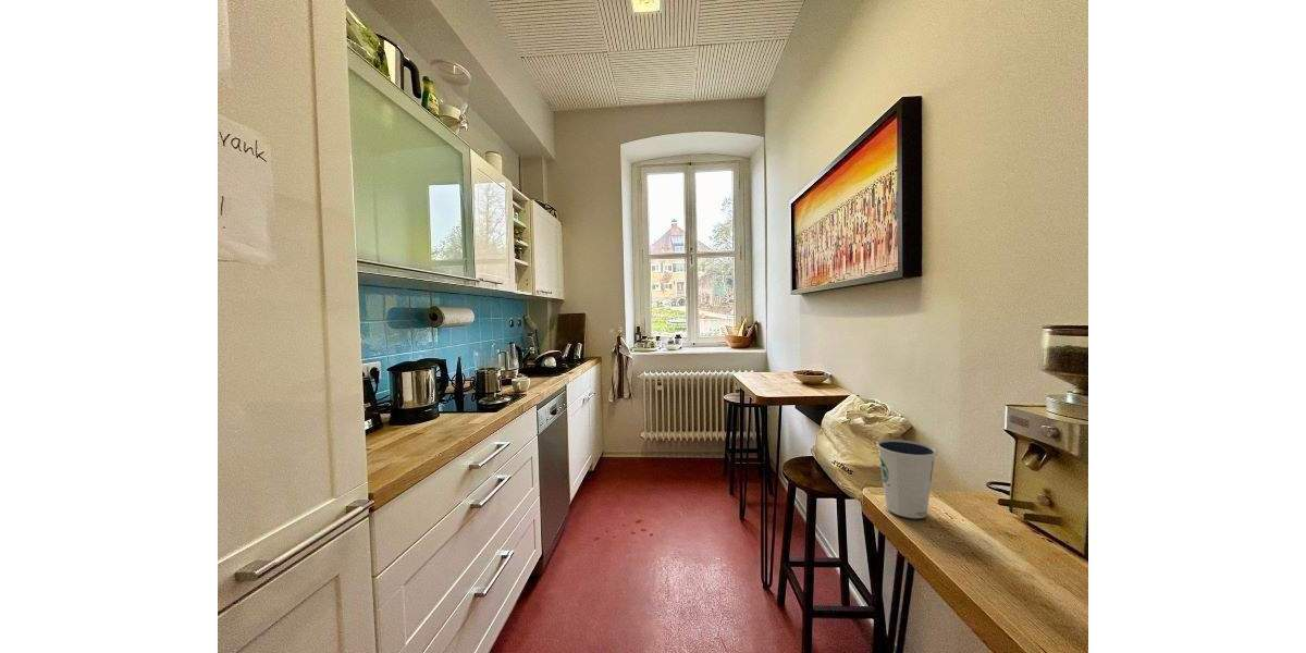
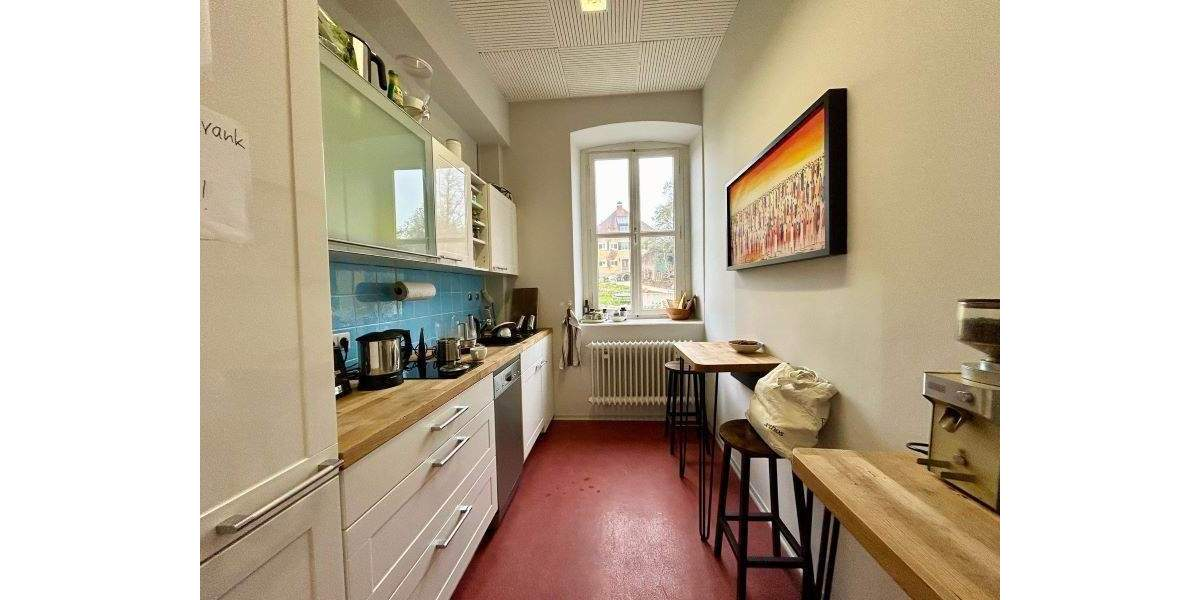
- dixie cup (905, 478)
